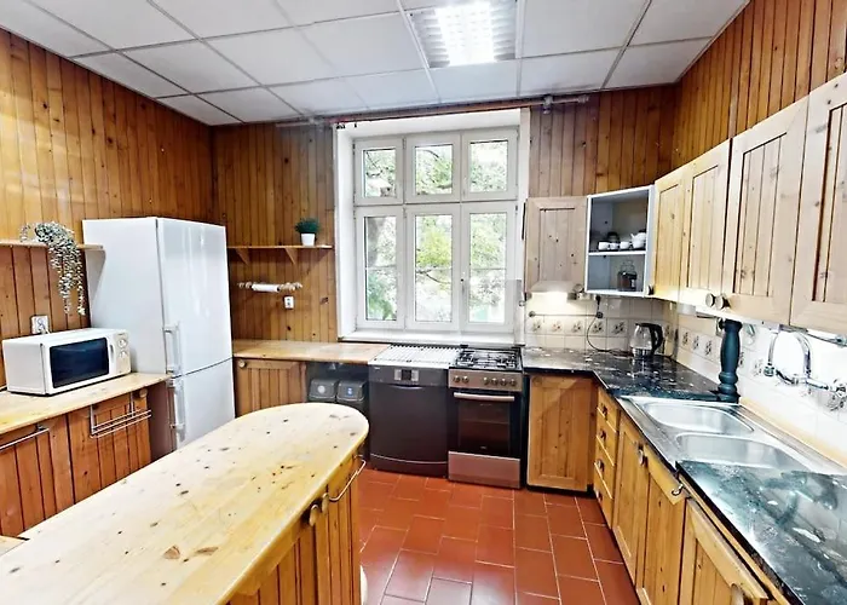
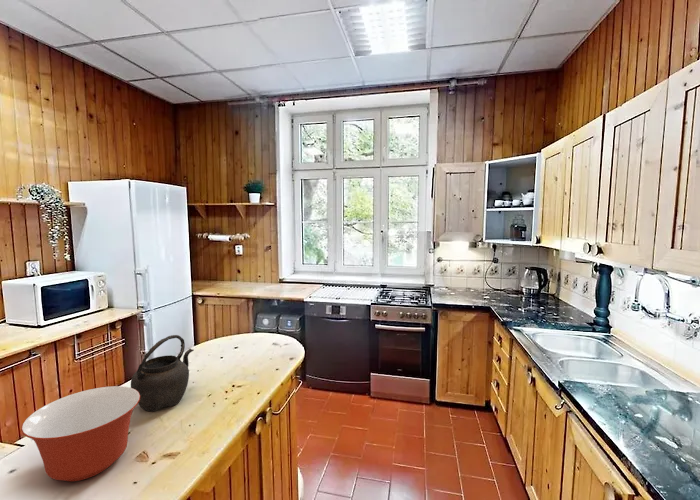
+ kettle (168, 366)
+ mixing bowl (87, 436)
